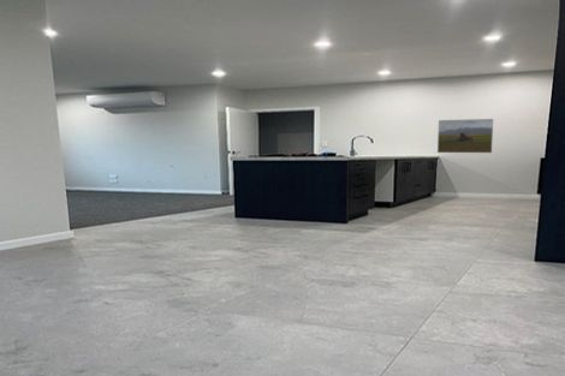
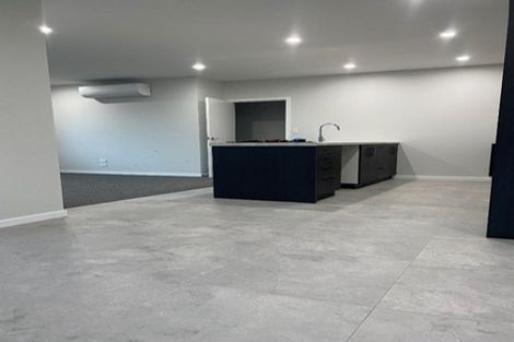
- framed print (464, 136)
